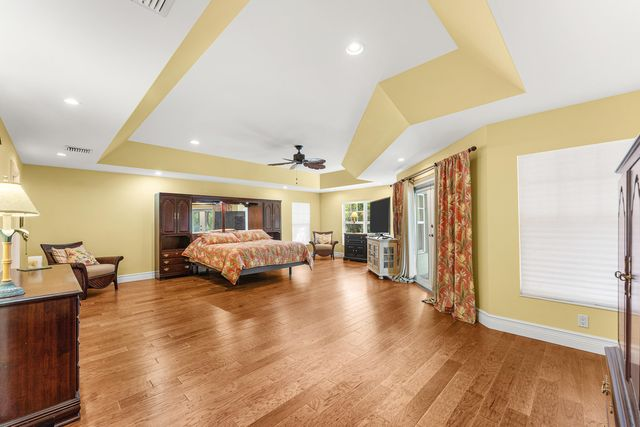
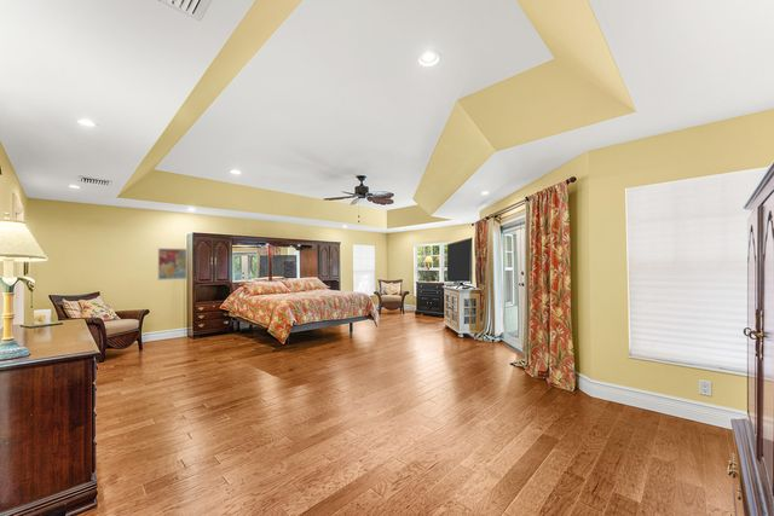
+ wall art (172, 263)
